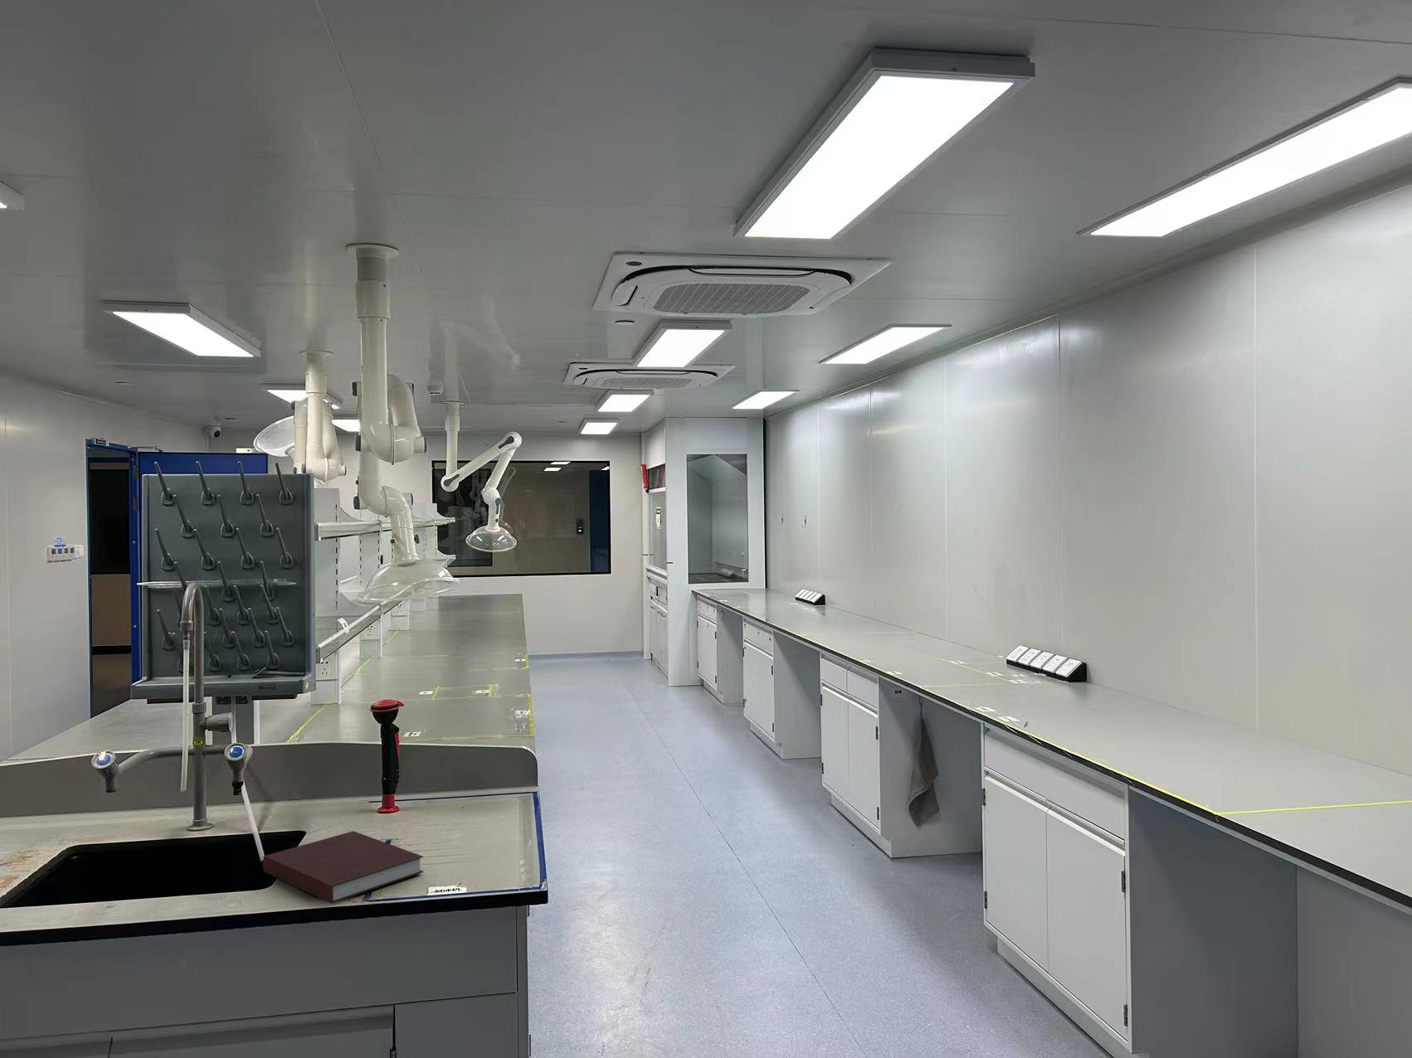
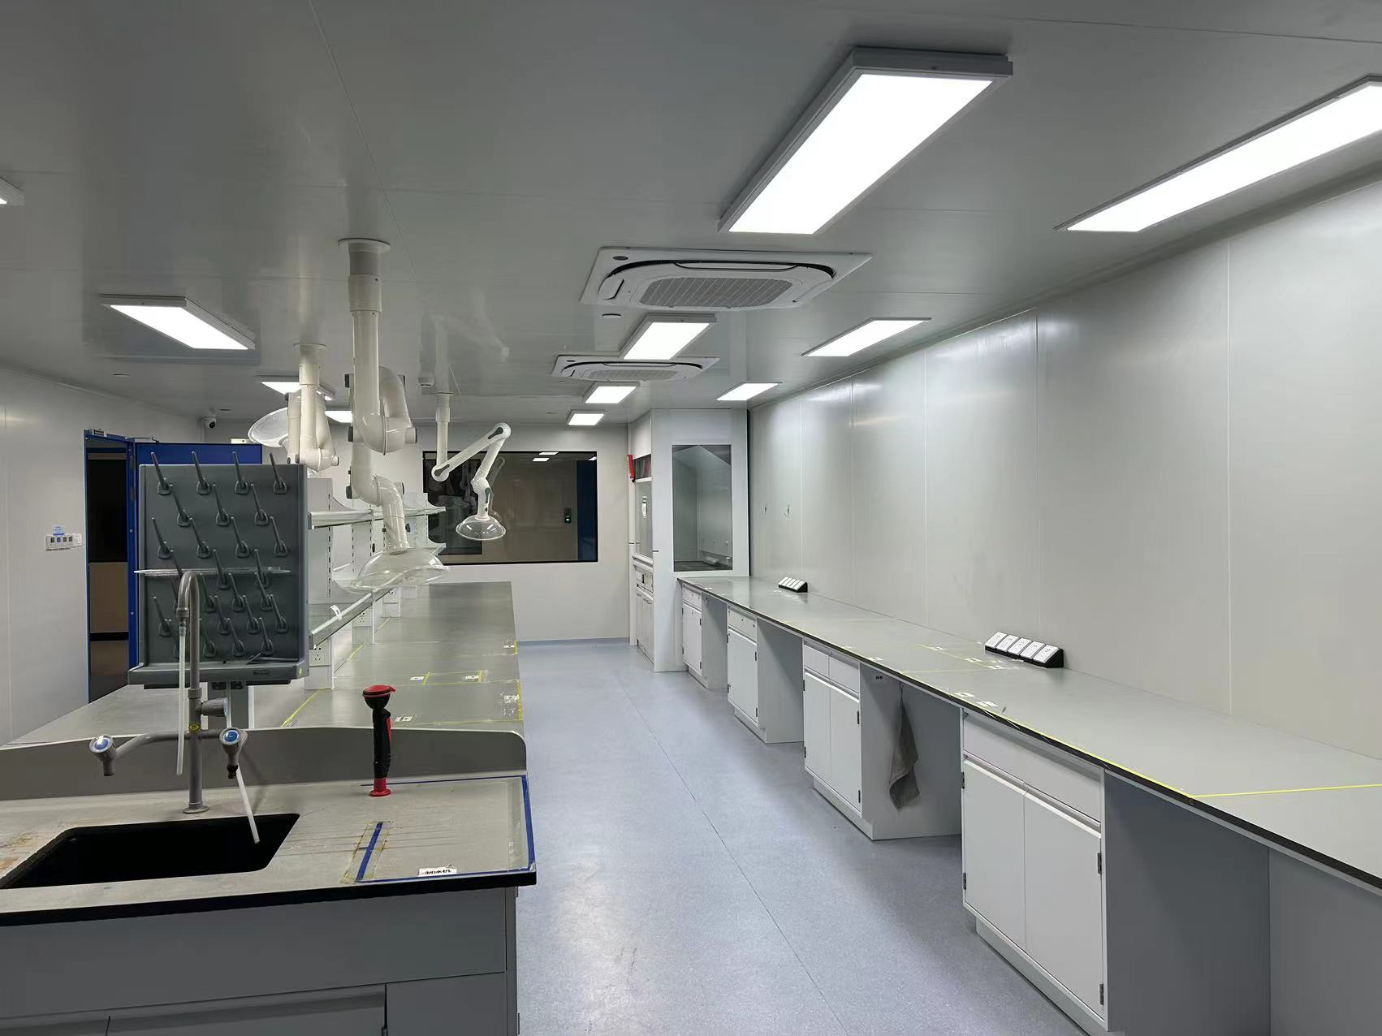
- notebook (342, 864)
